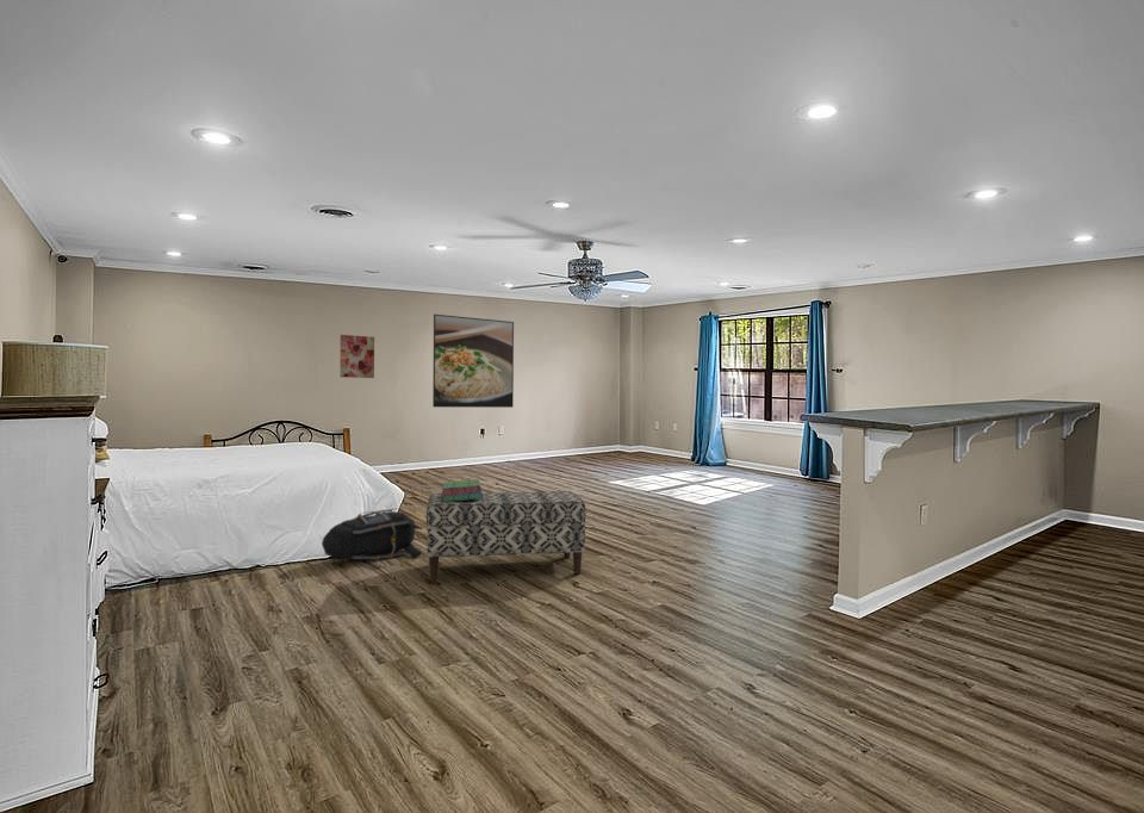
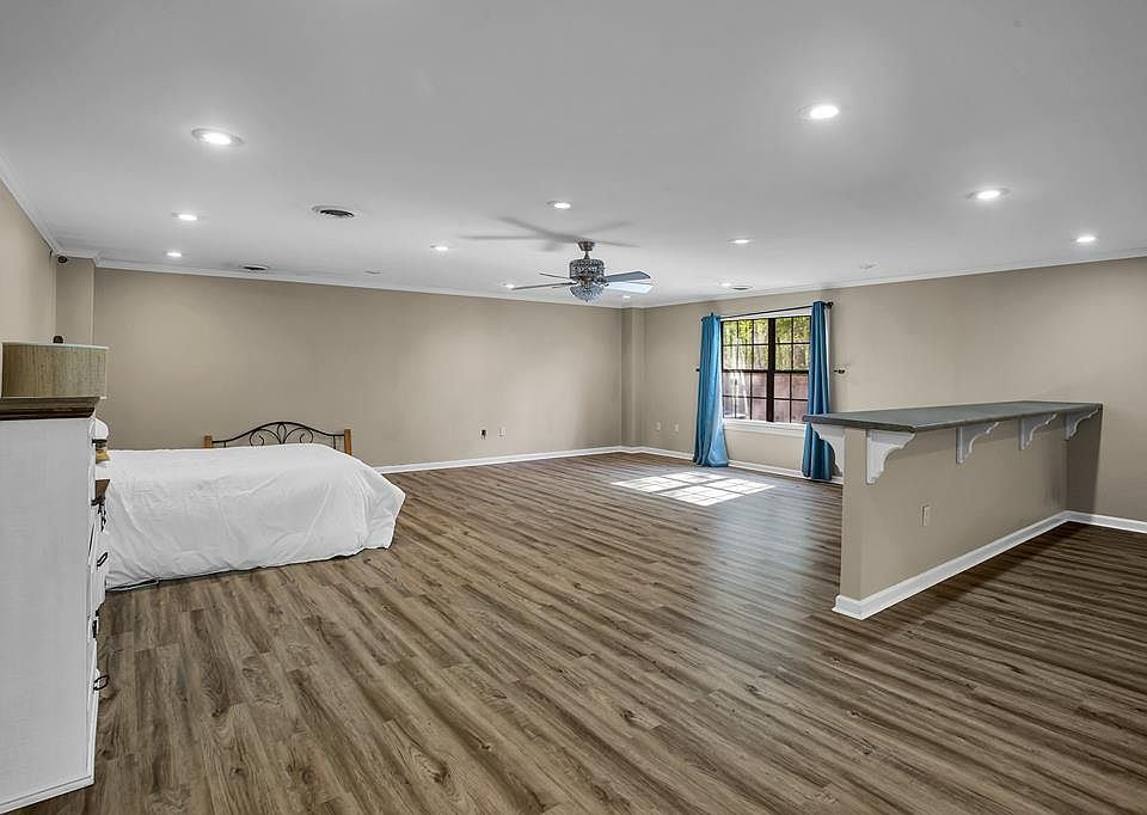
- wall art (358, 356)
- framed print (474, 362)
- backpack (372, 535)
- stack of books (462, 491)
- bench (504, 533)
